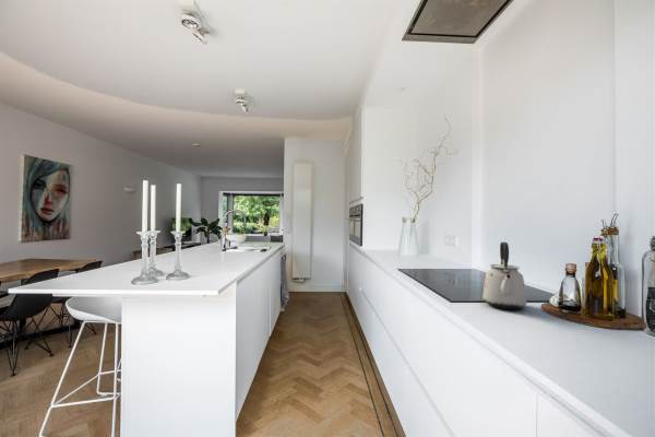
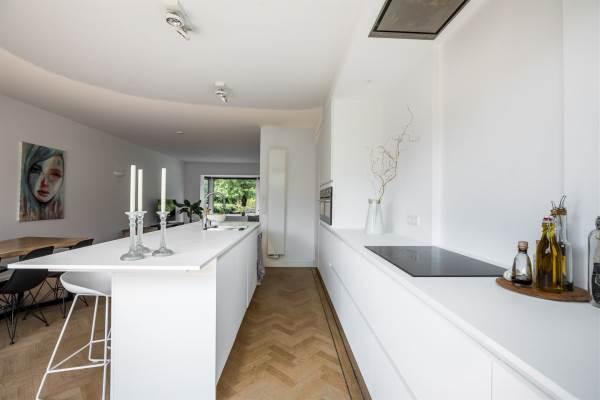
- kettle (504, 274)
